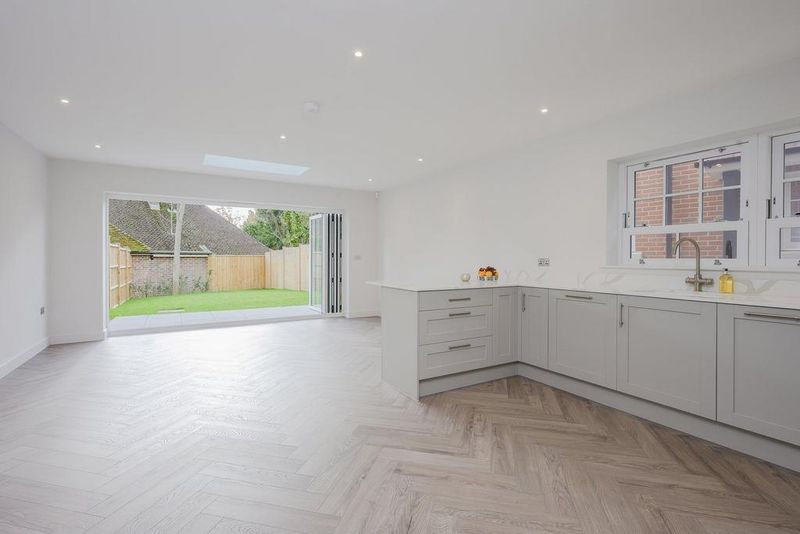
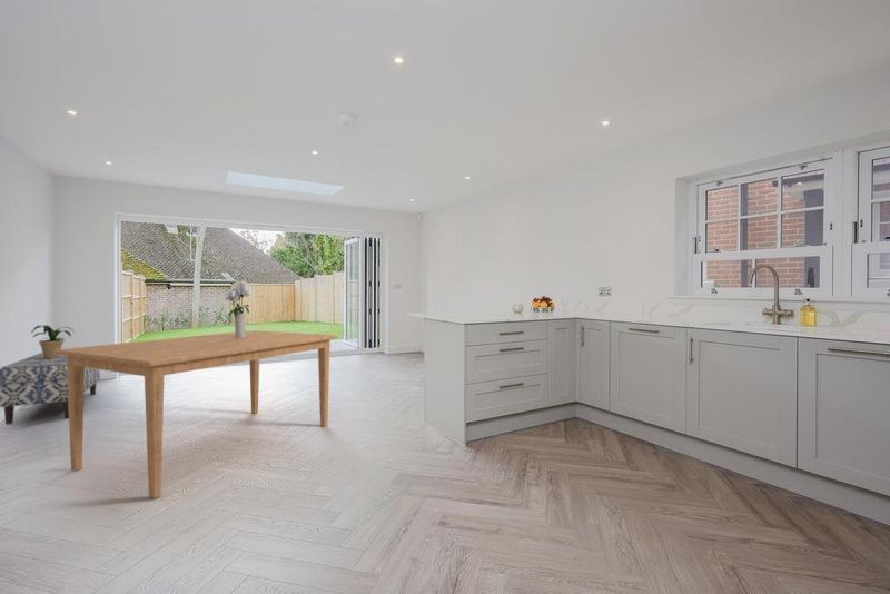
+ dining table (215, 366)
+ bouquet (237, 308)
+ bench (56, 382)
+ potted plant (51, 340)
